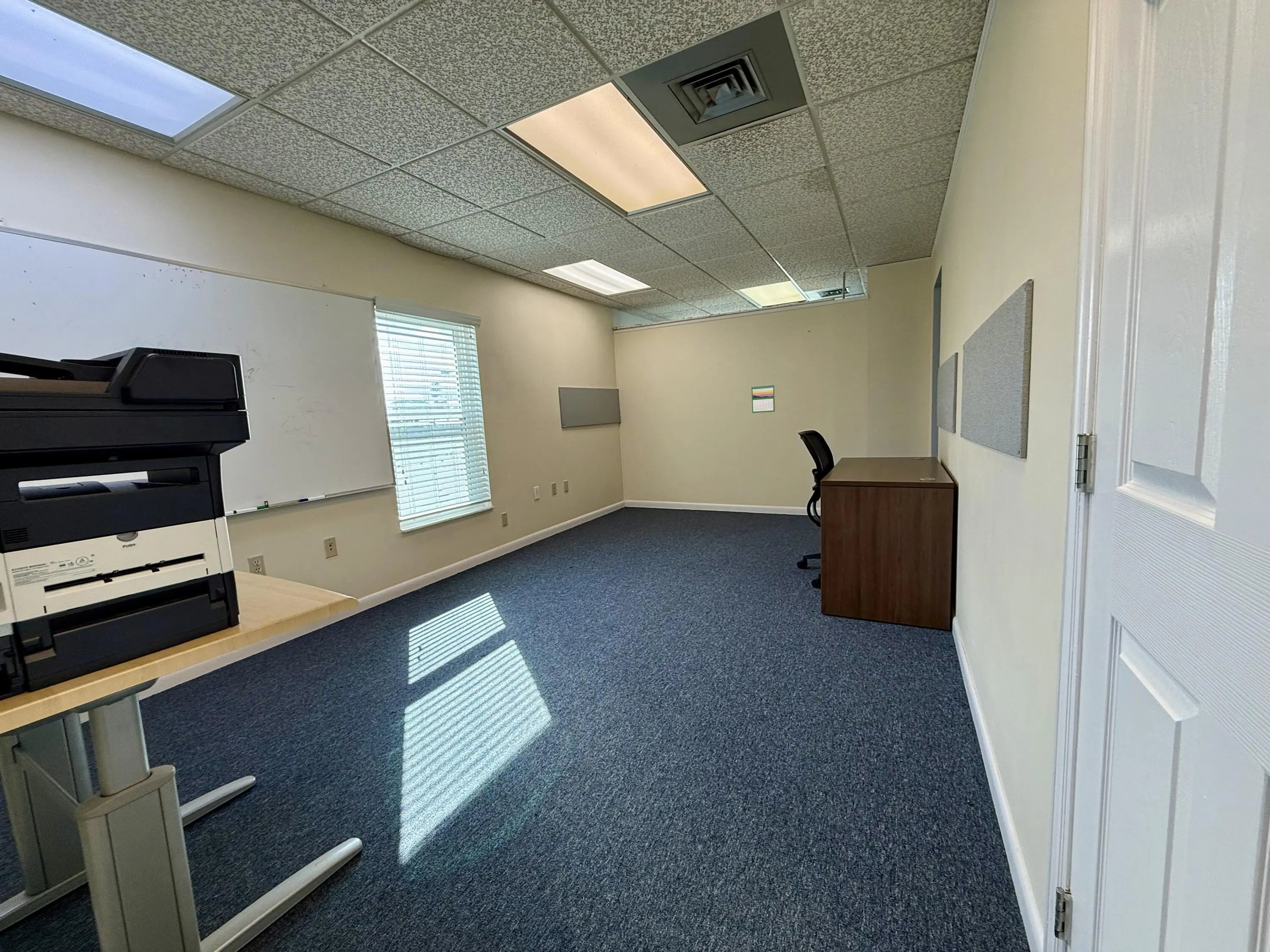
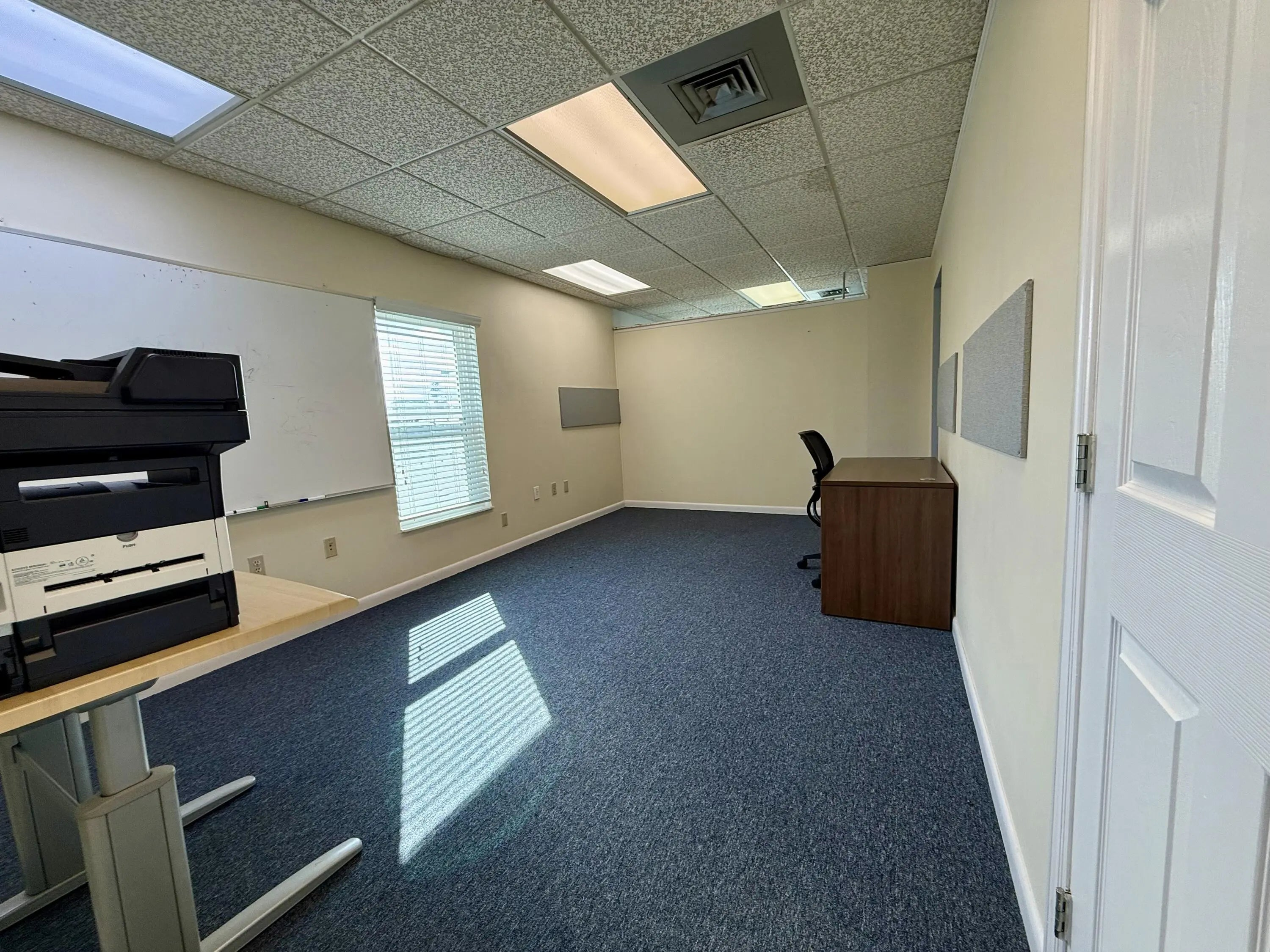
- calendar (763, 399)
